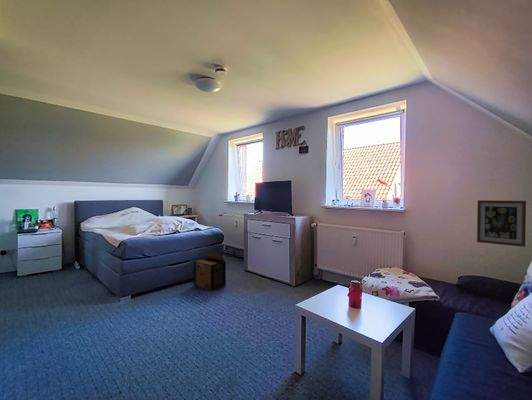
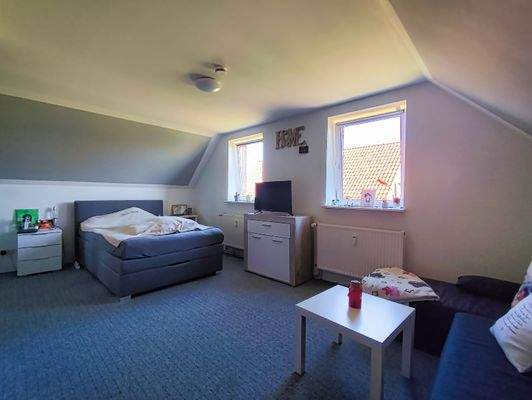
- wall art (500, 222)
- cardboard box (210, 269)
